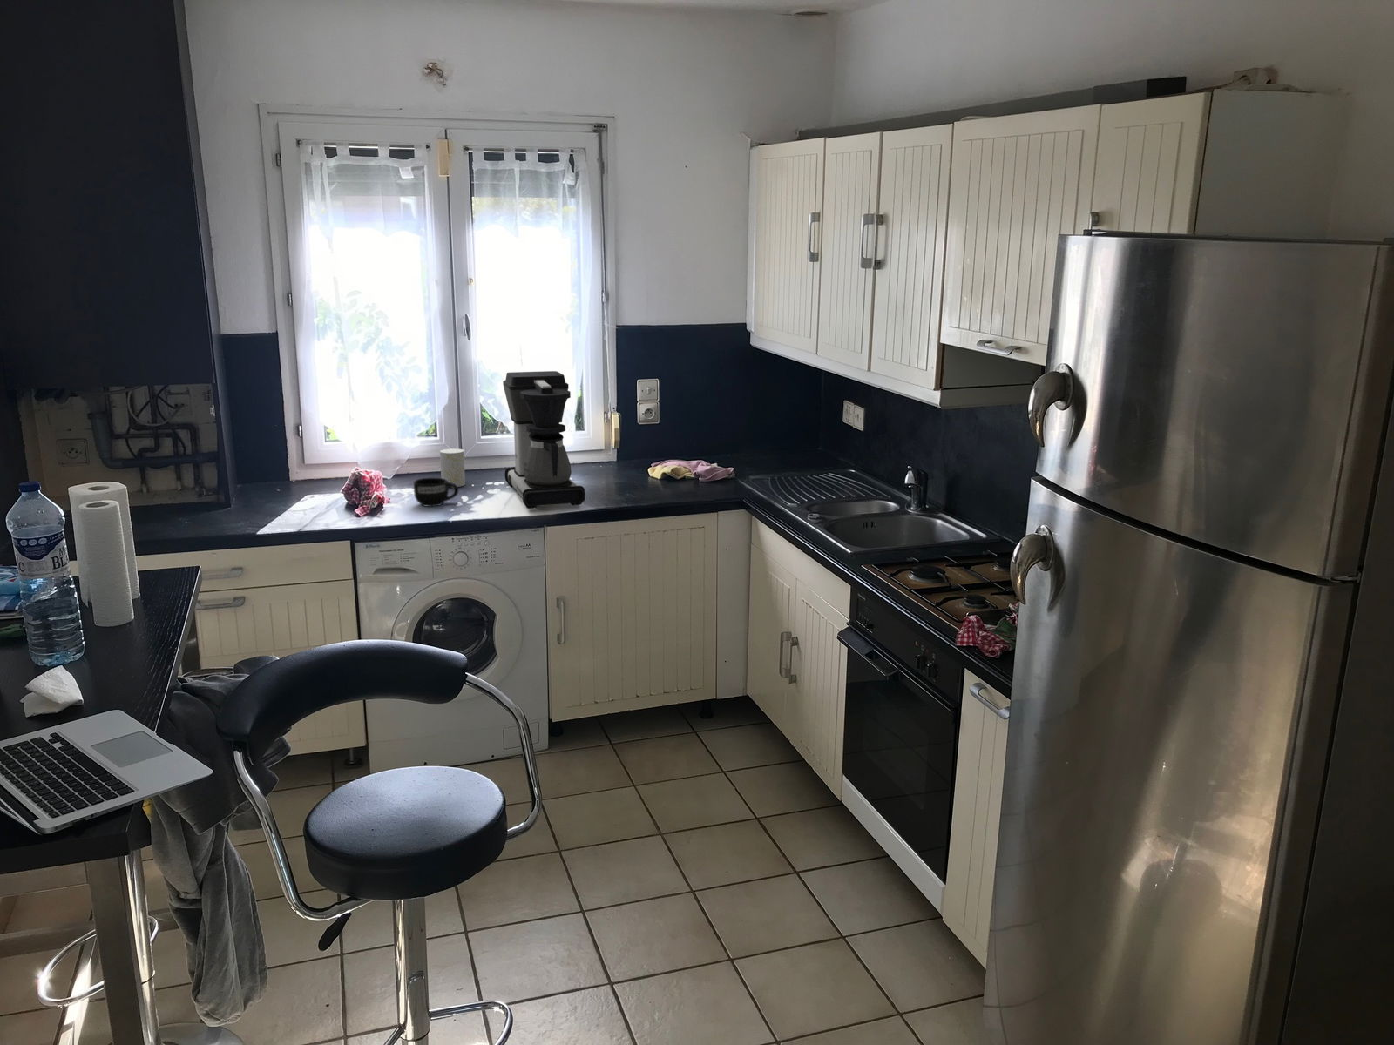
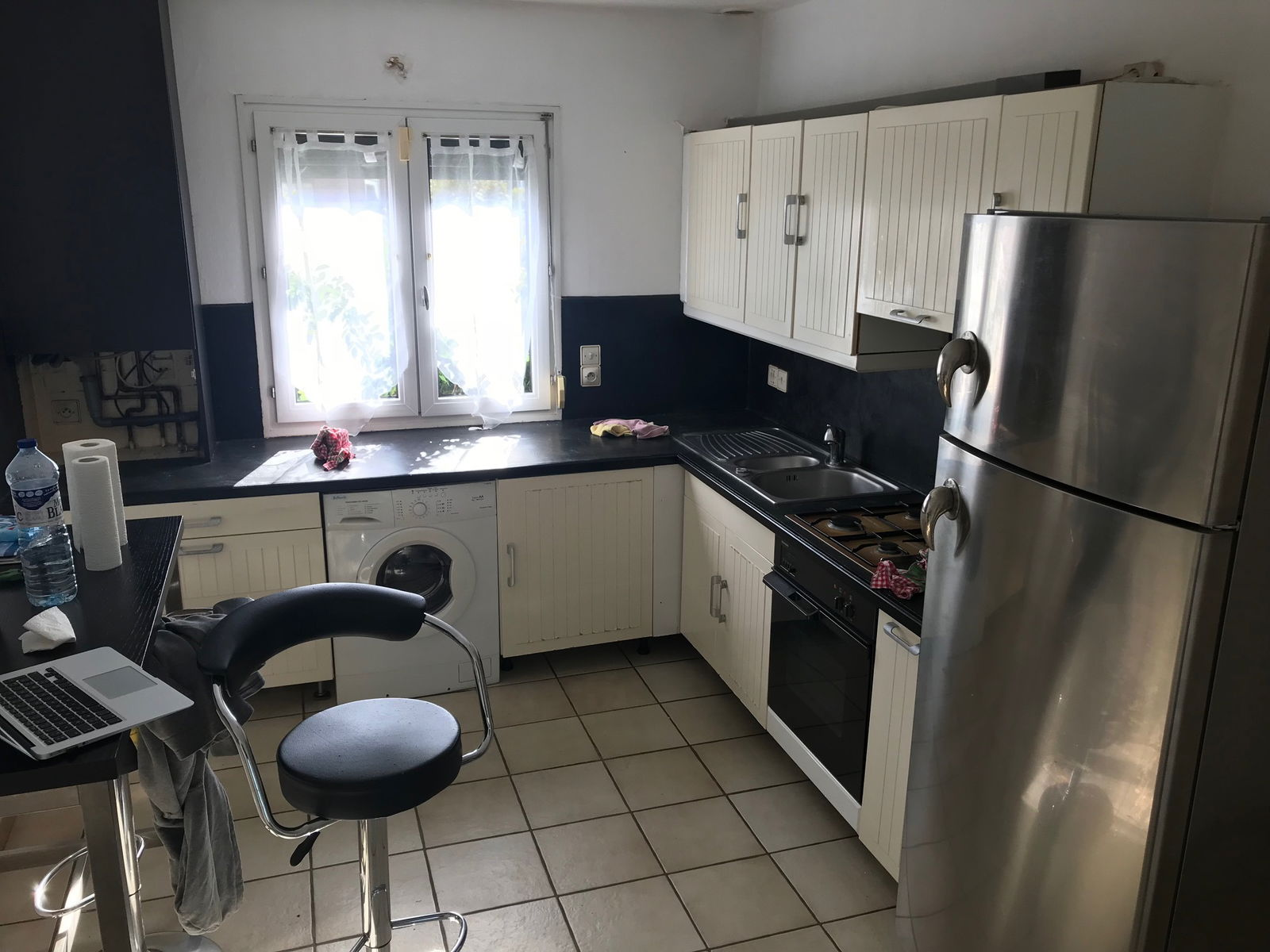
- mug (436, 492)
- cup (452, 468)
- coffee maker (542, 437)
